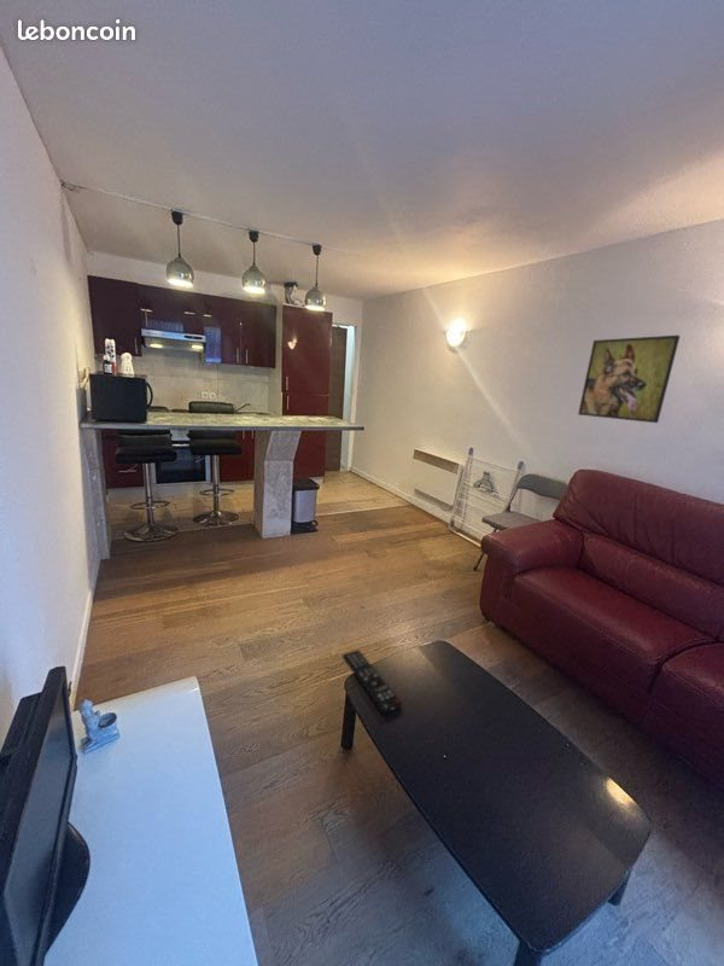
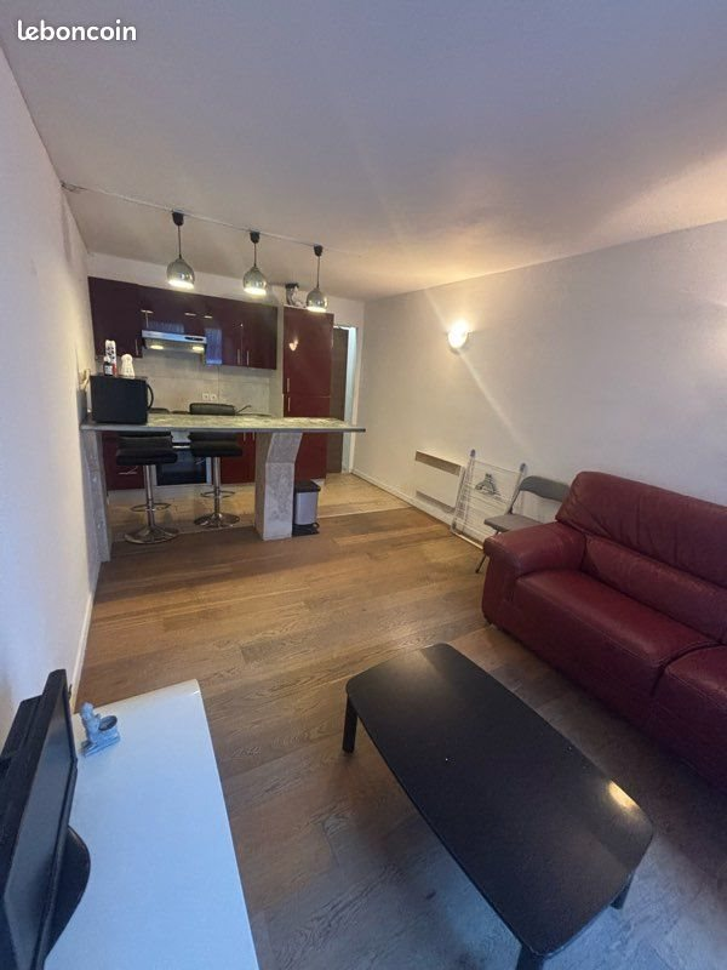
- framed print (623, 379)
- remote control (369, 677)
